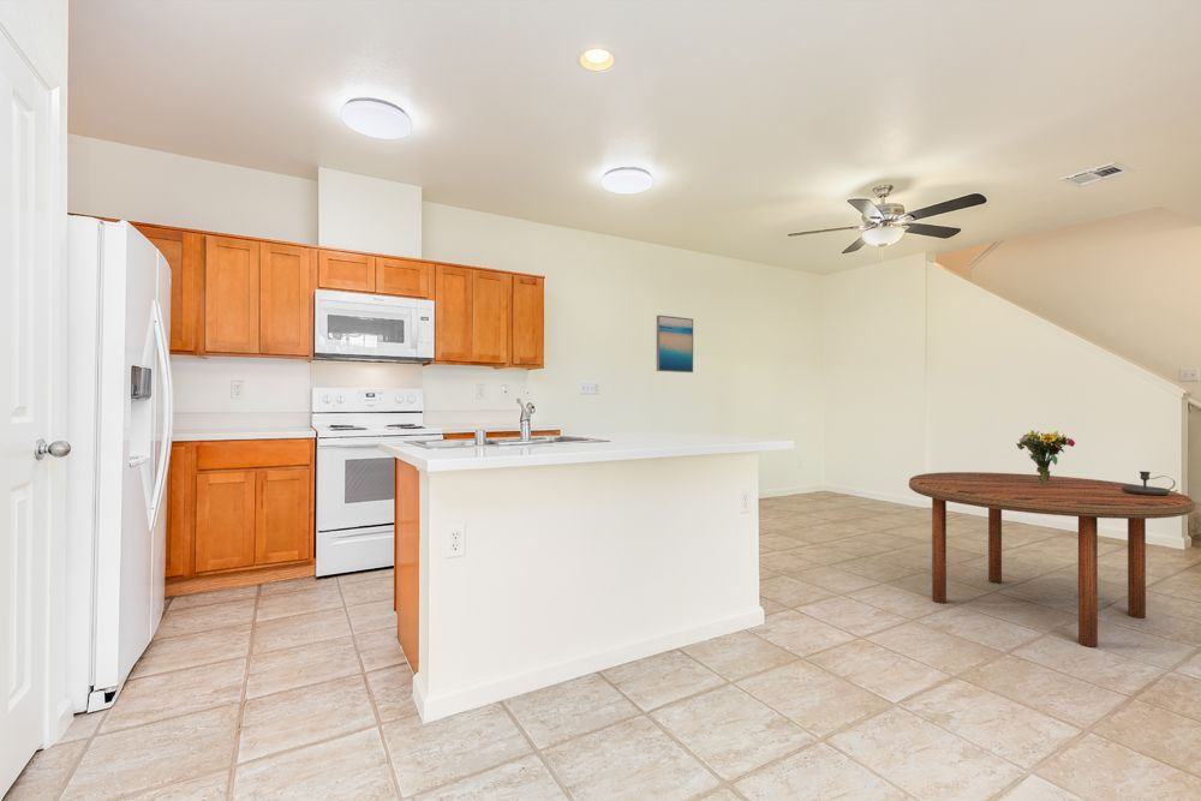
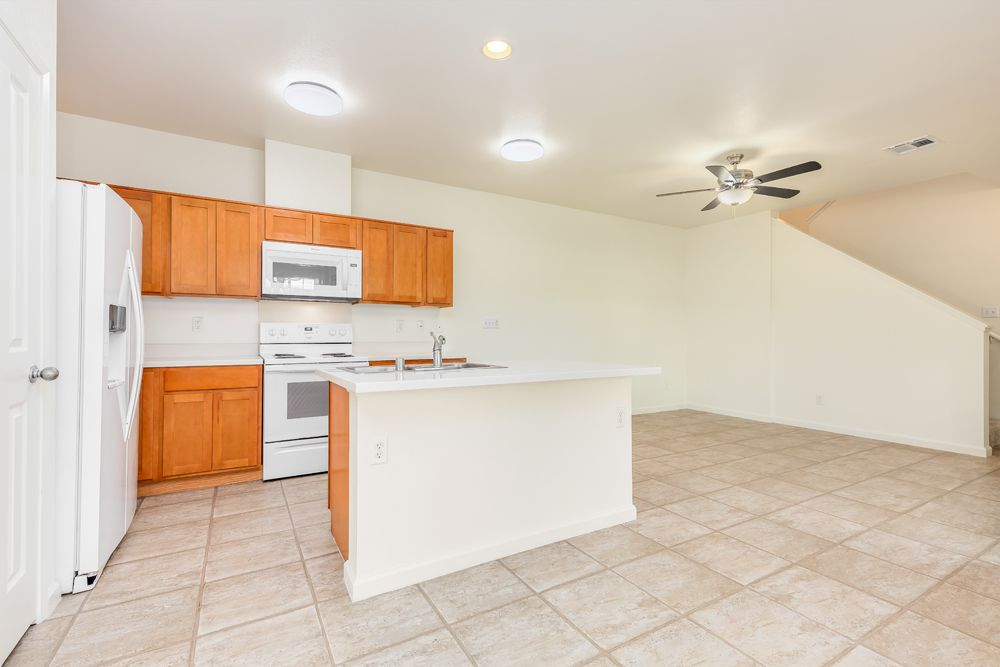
- wall art (675, 343)
- bouquet (1042, 455)
- dining table (1036, 513)
- candlestick (1146, 482)
